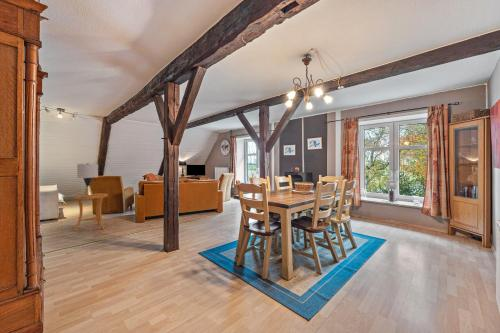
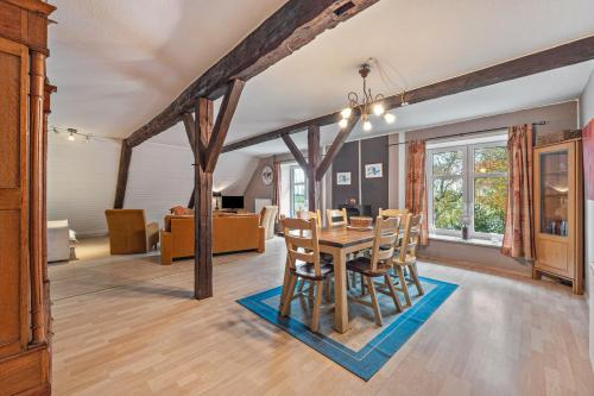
- lamp (87, 178)
- side table (96, 211)
